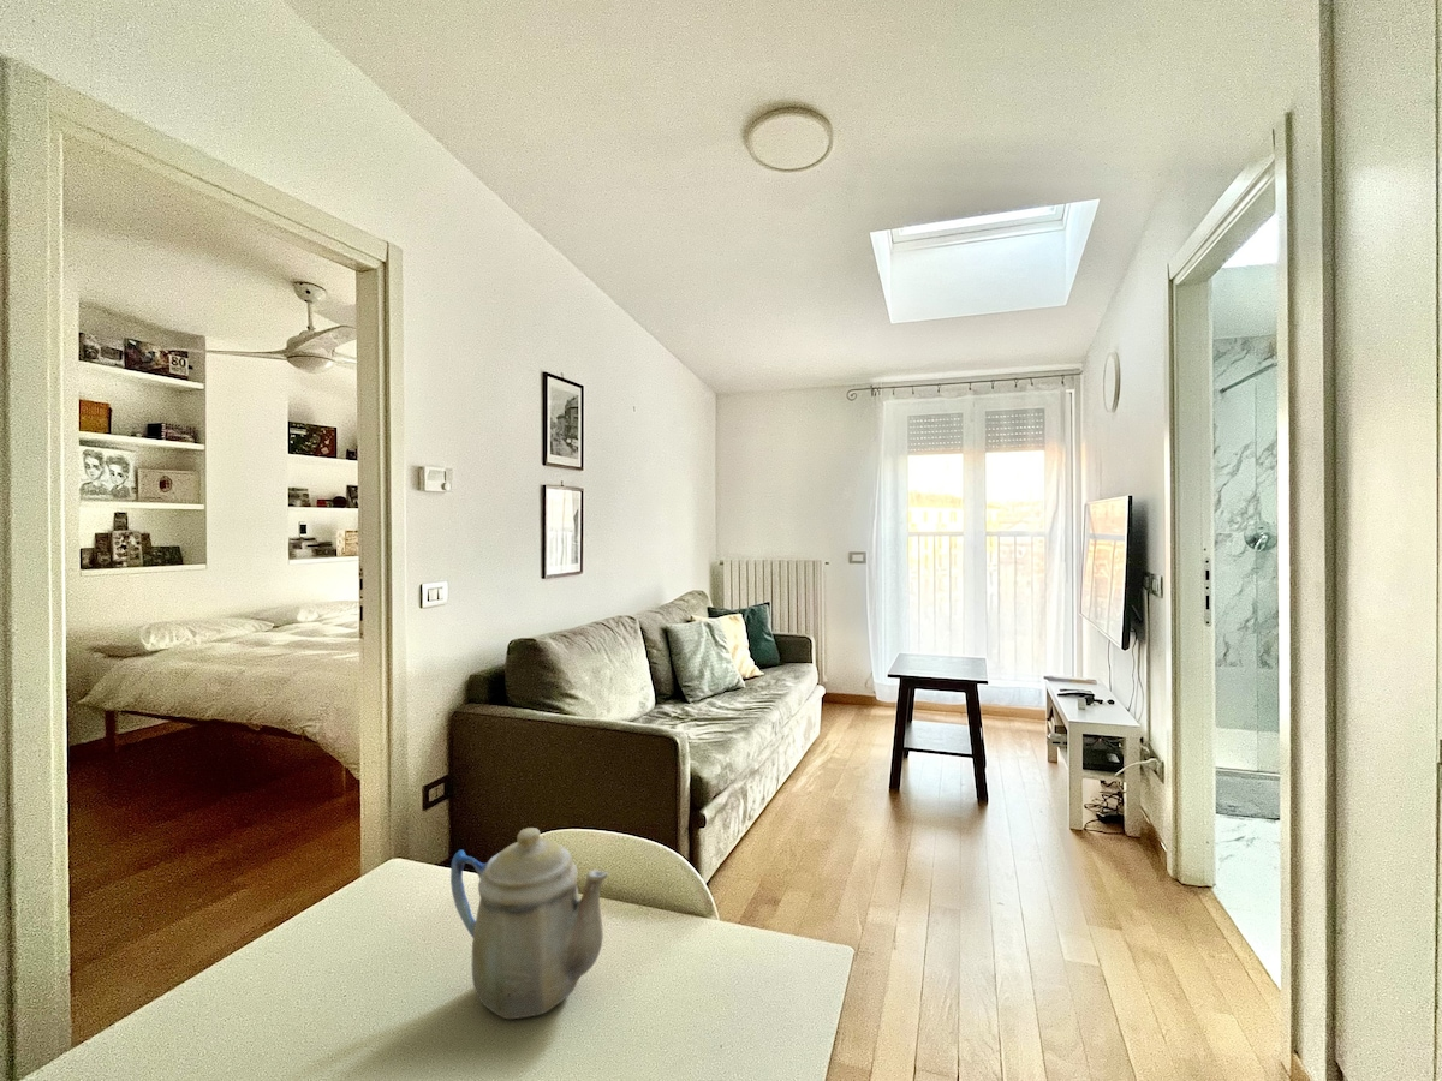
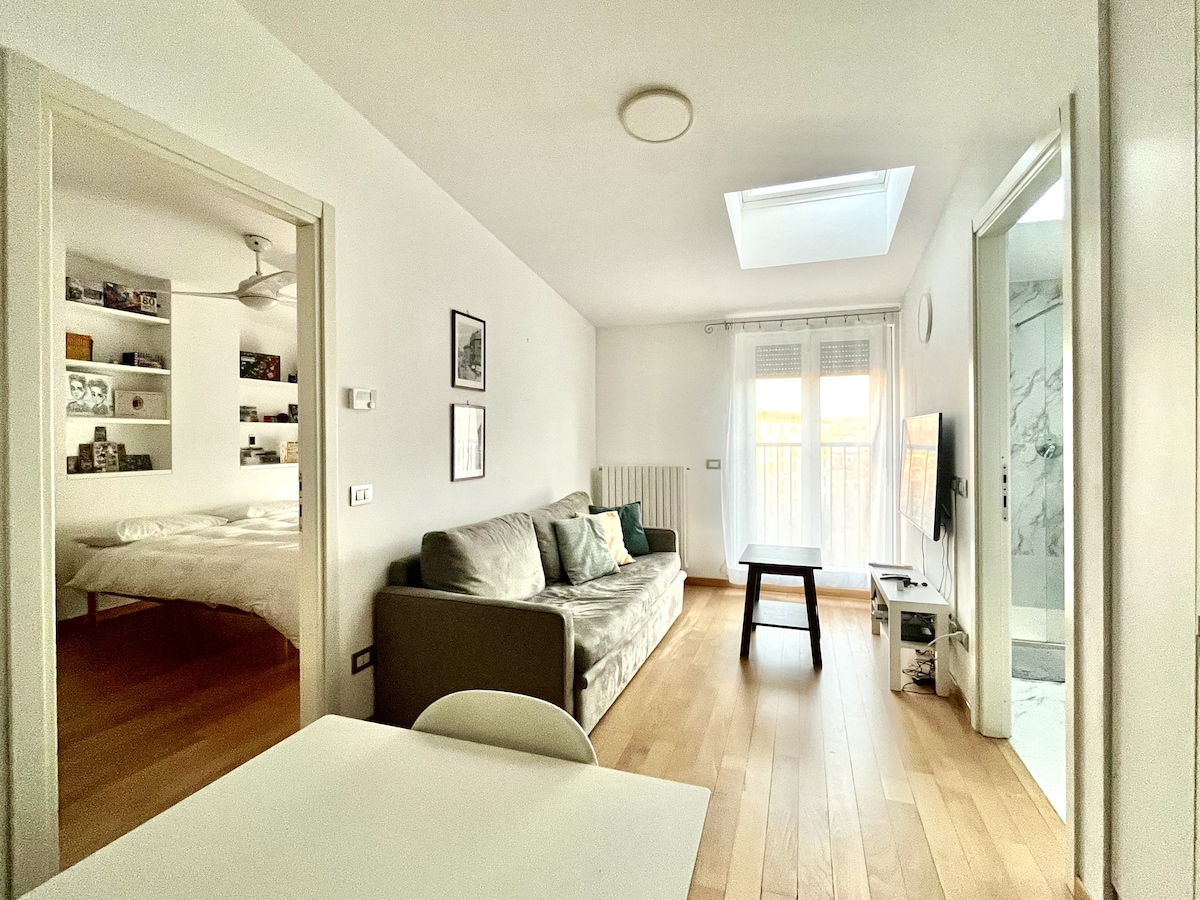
- teapot (529, 909)
